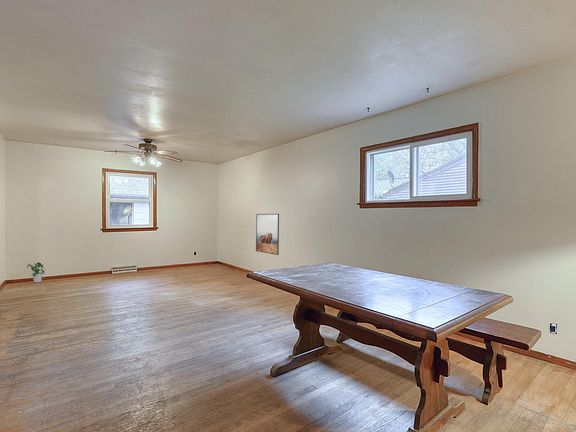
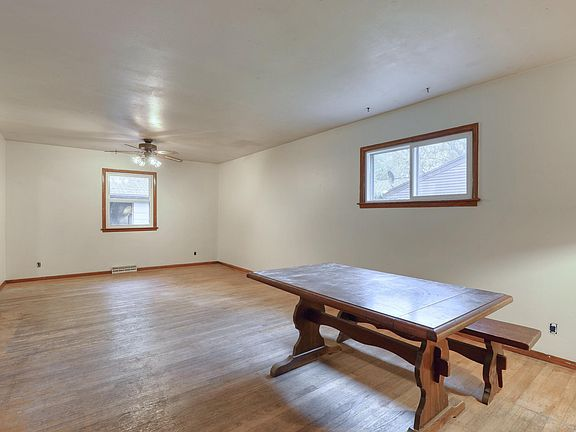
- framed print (266, 233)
- potted plant (36, 272)
